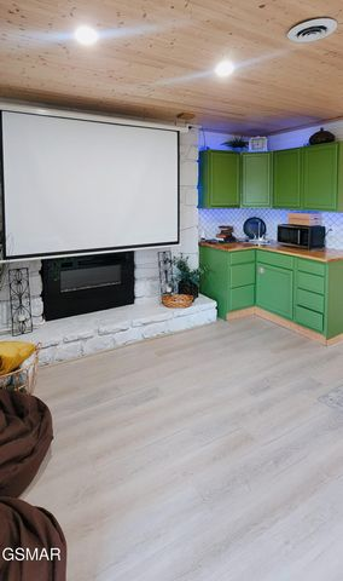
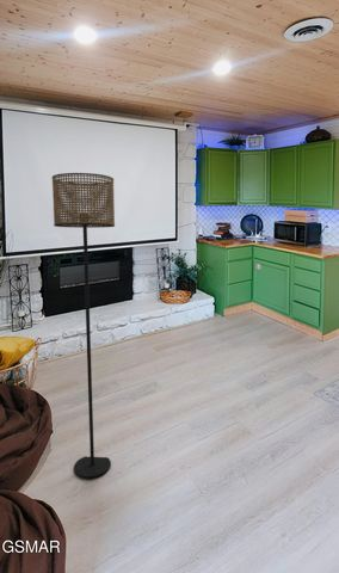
+ floor lamp (87, 328)
